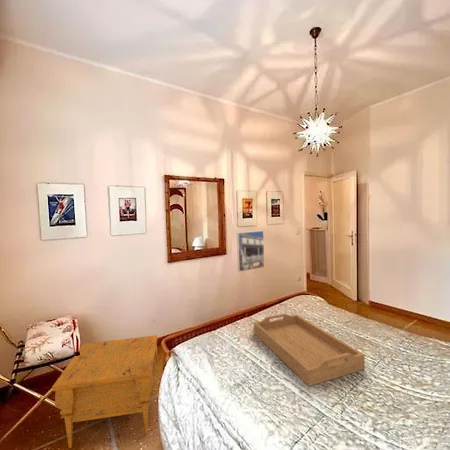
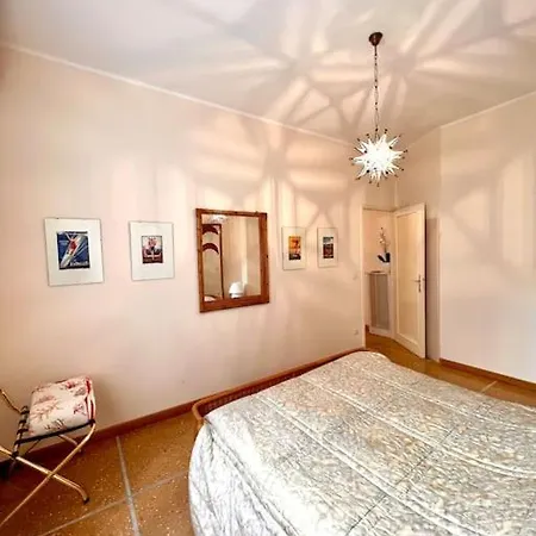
- nightstand (115, 386)
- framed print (251, 250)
- serving tray (301, 340)
